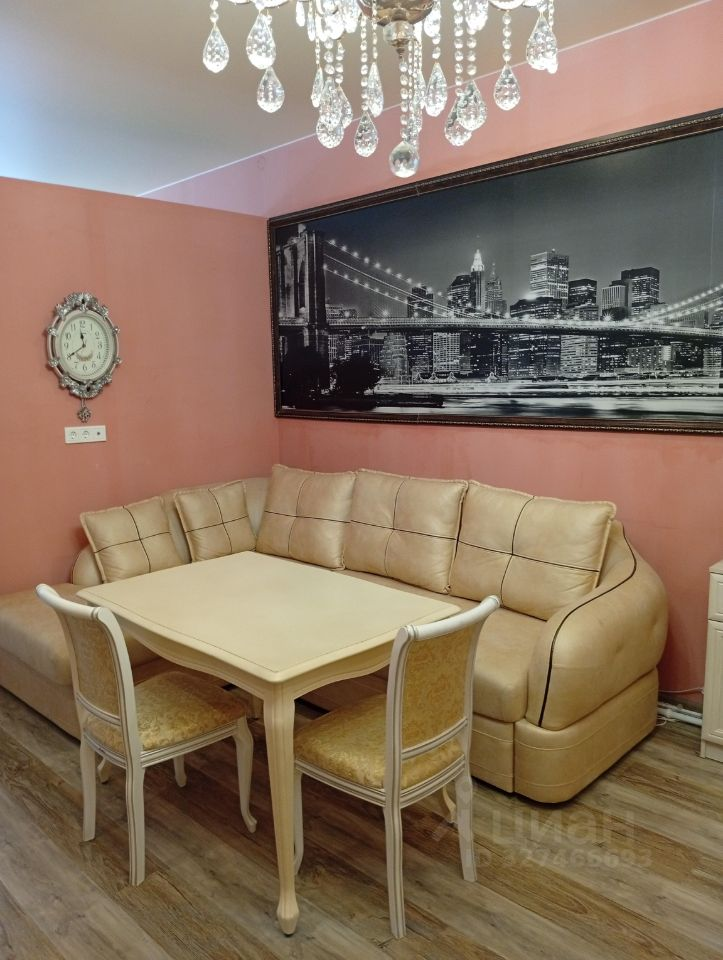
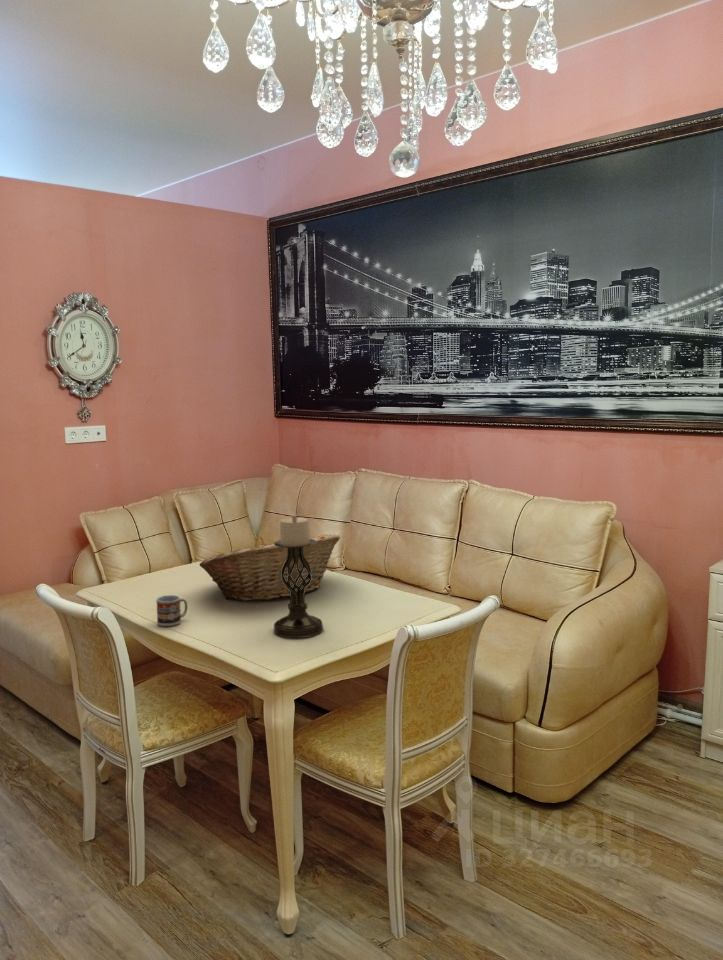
+ cup (172, 609)
+ candle holder (297, 571)
+ fruit basket (272, 561)
